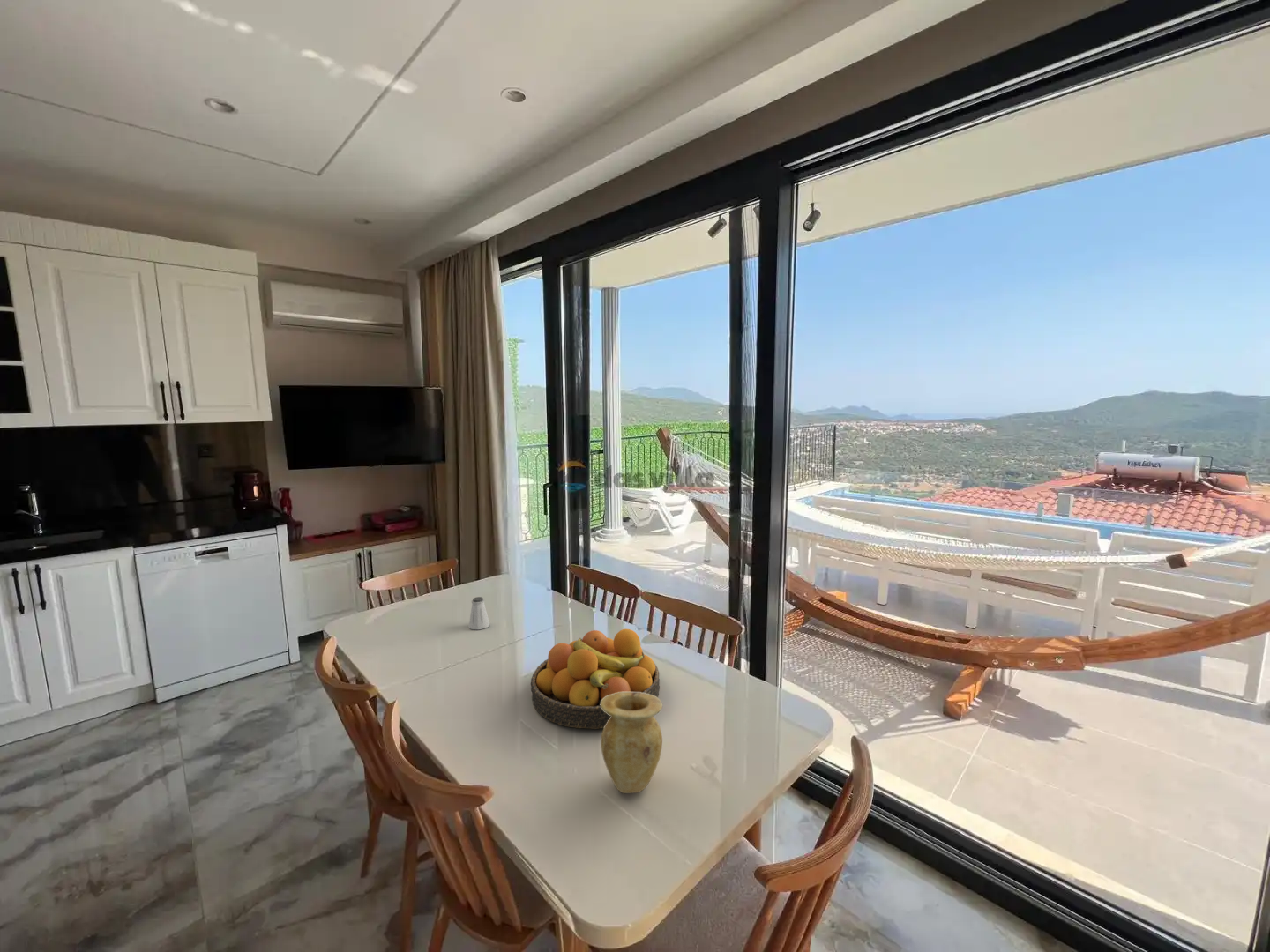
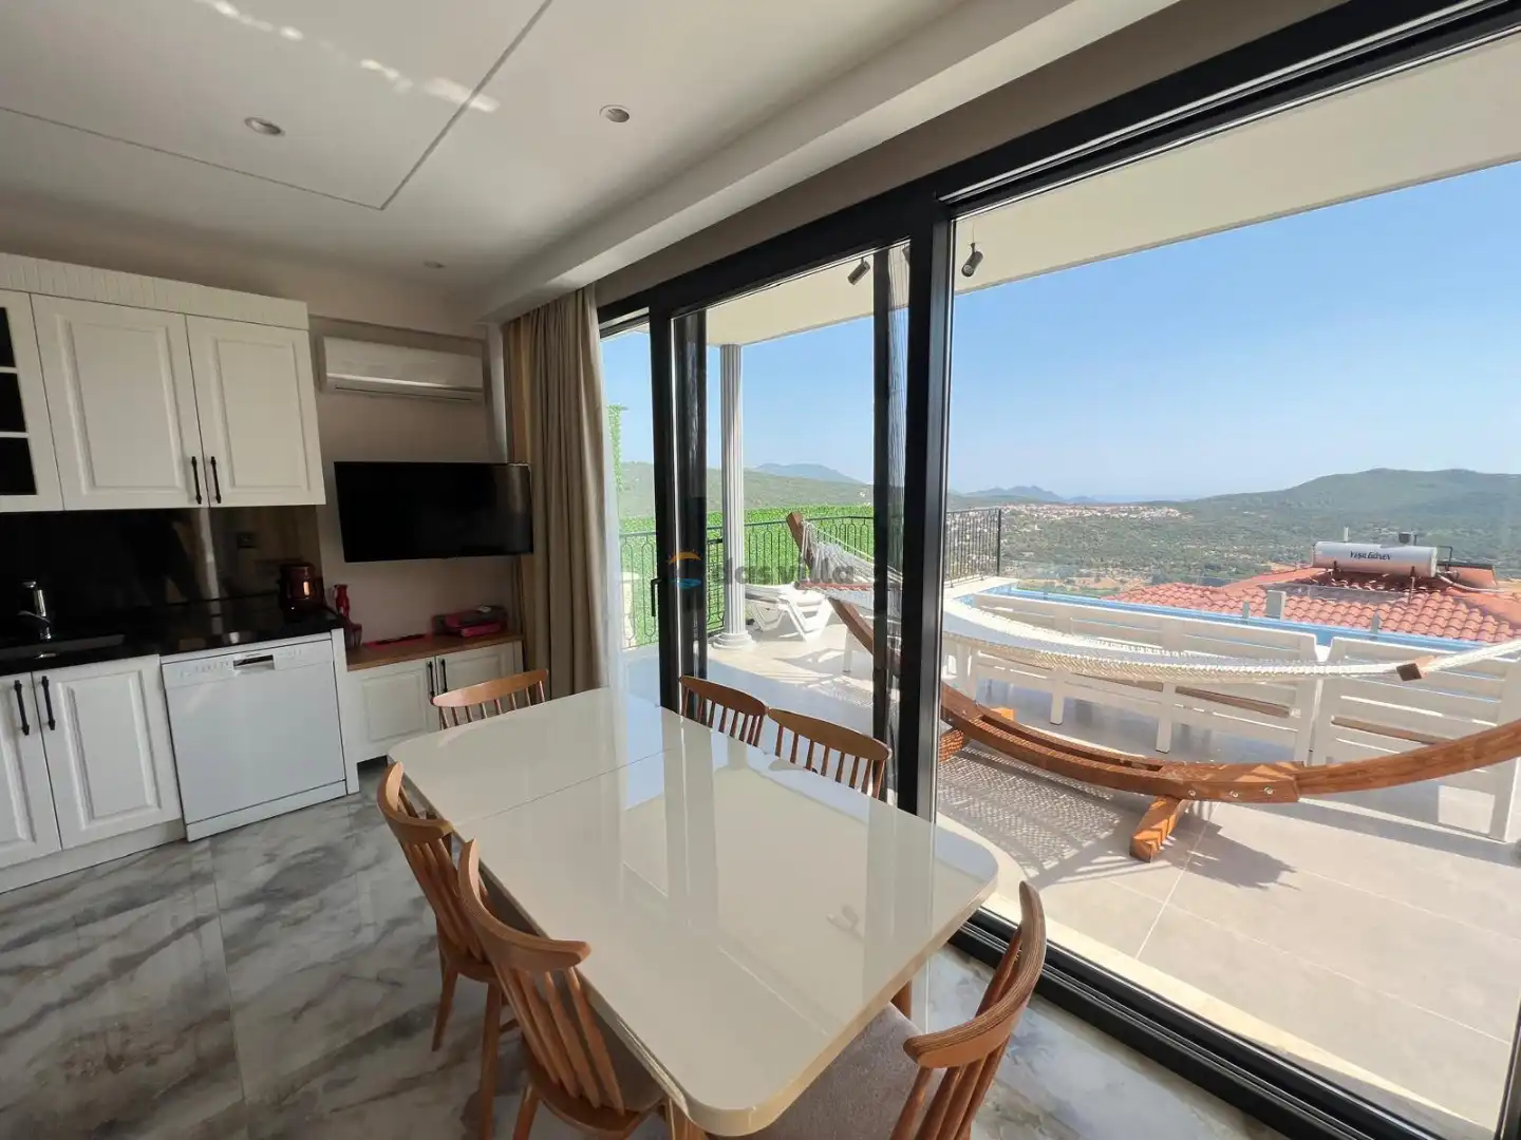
- vase (631, 740)
- saltshaker (478, 612)
- fruit bowl (595, 665)
